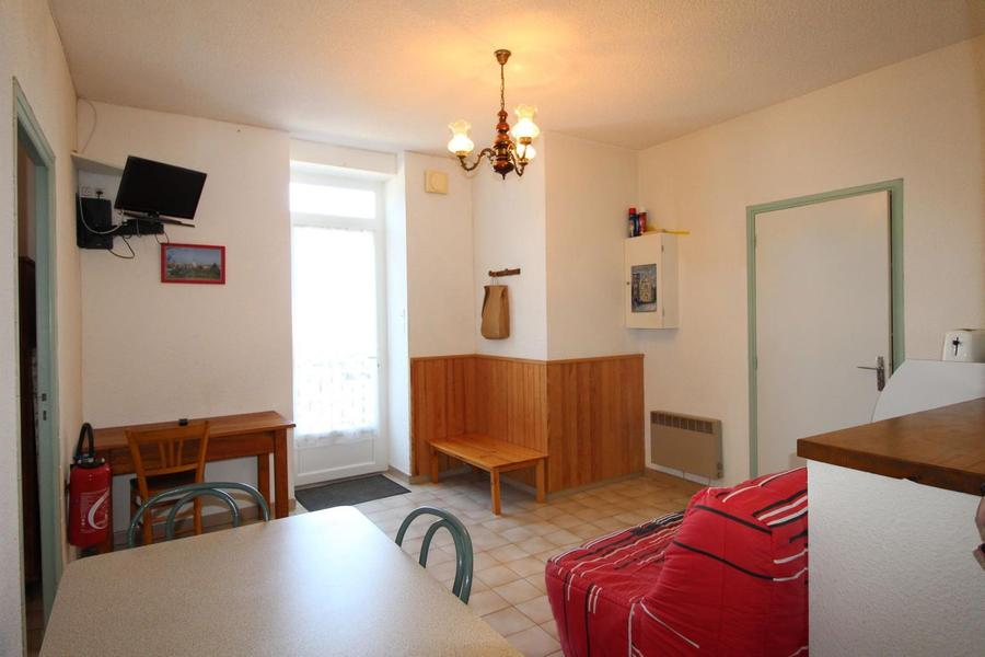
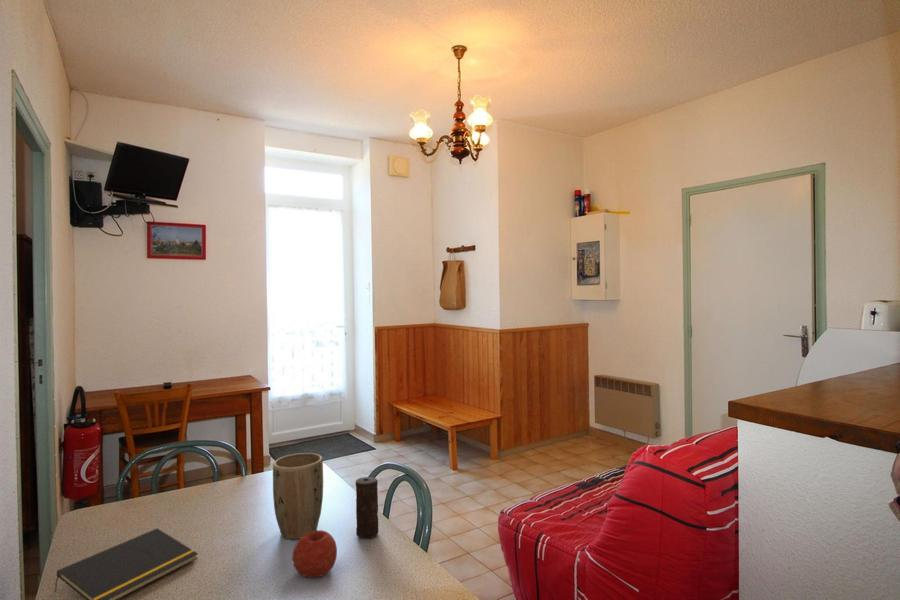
+ plant pot (298, 495)
+ notepad (131, 564)
+ candle (367, 506)
+ fruit (316, 550)
